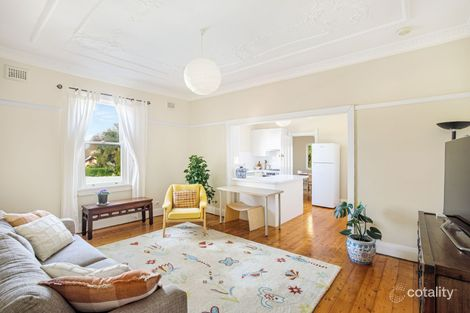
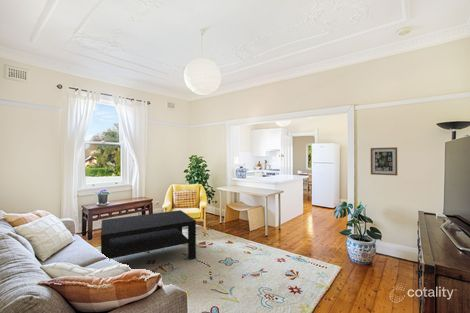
+ wall art (383, 161)
+ coffee table (148, 238)
